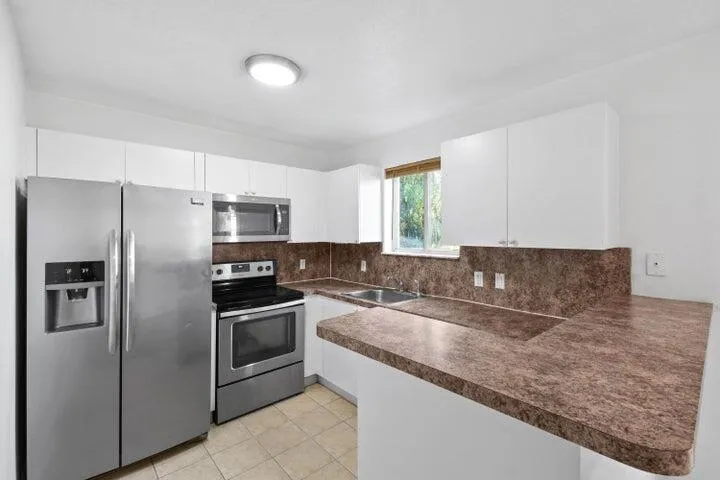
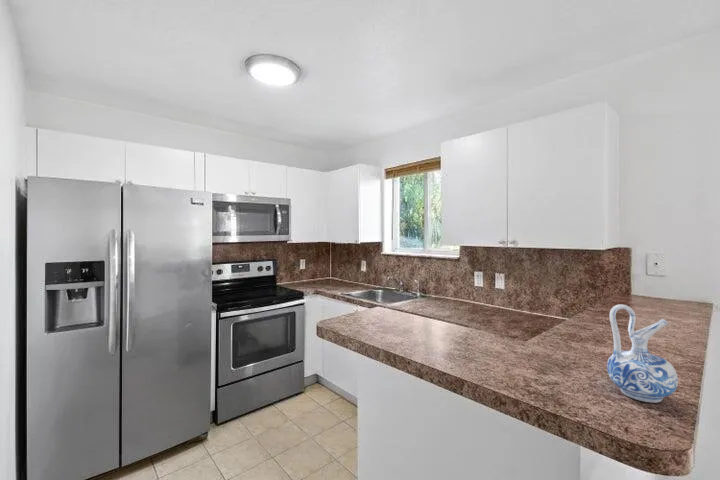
+ ceramic pitcher (640, 350)
